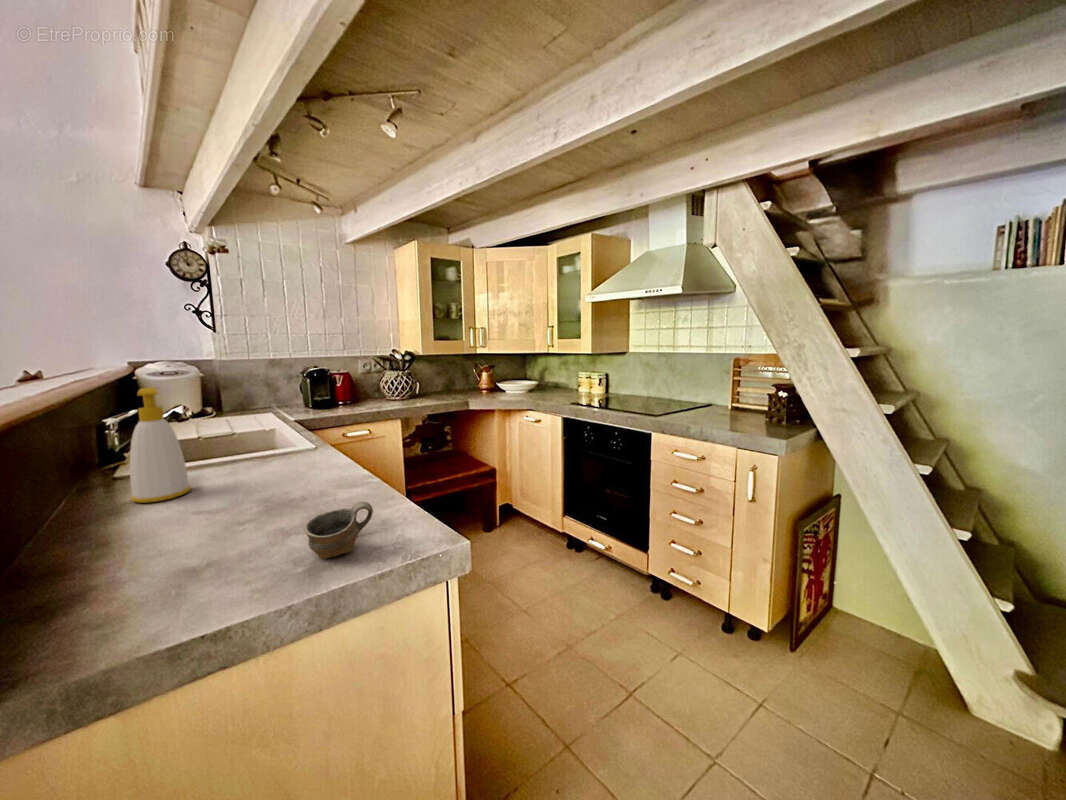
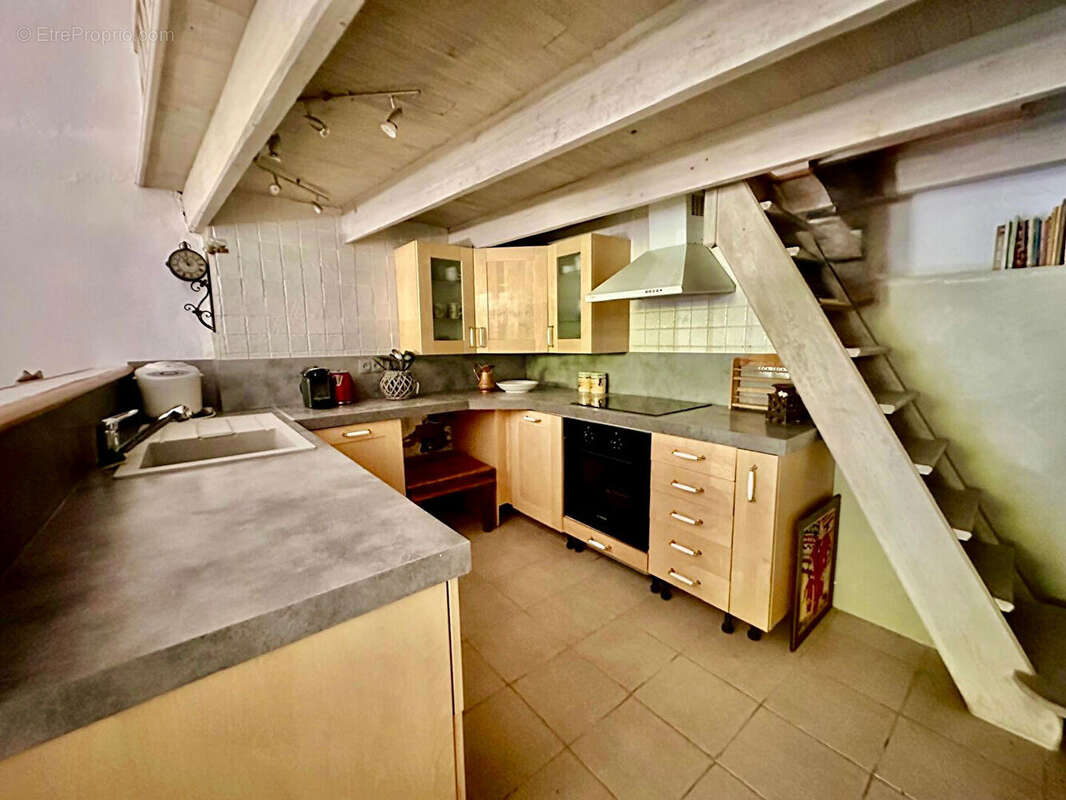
- cup (336, 530)
- soap bottle (155, 442)
